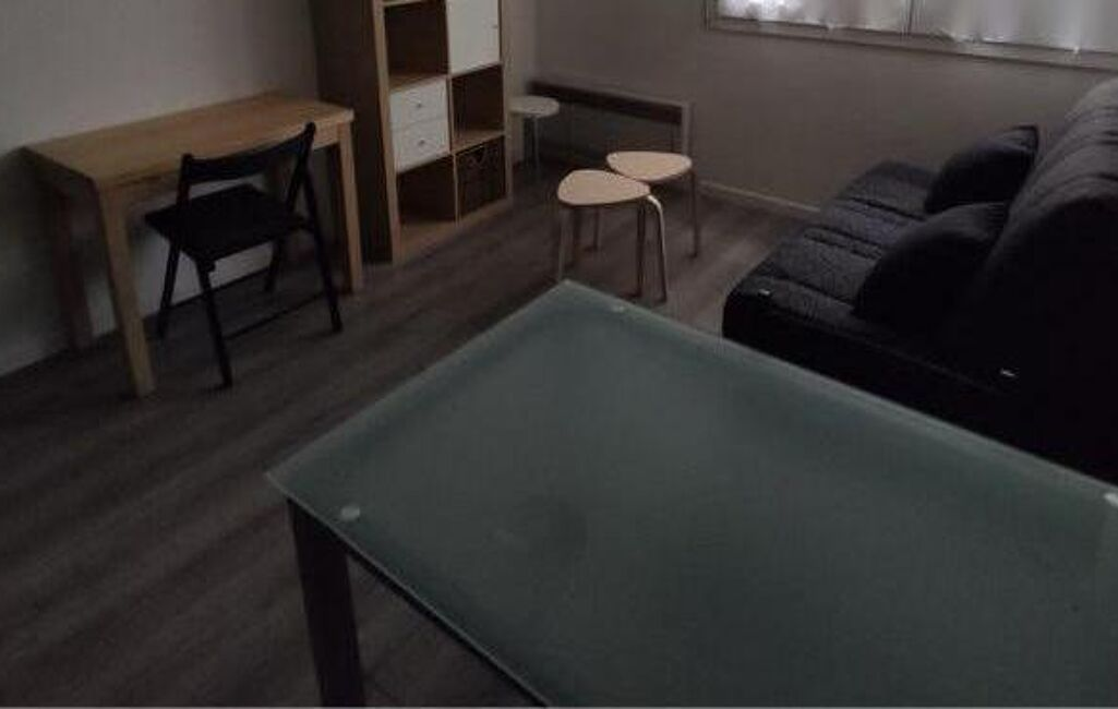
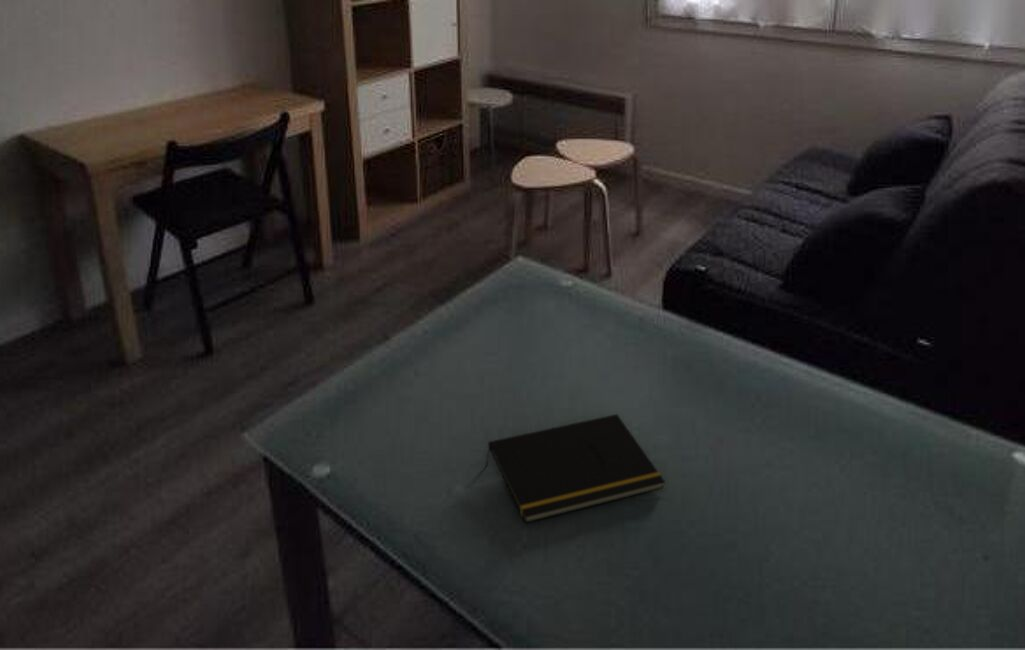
+ notepad (574, 464)
